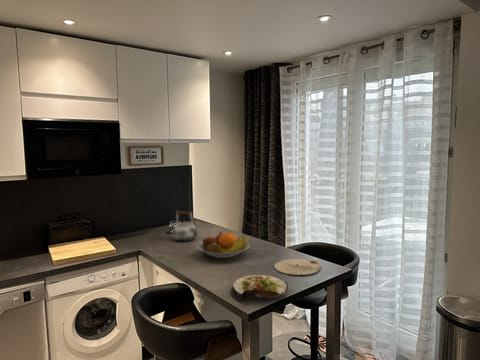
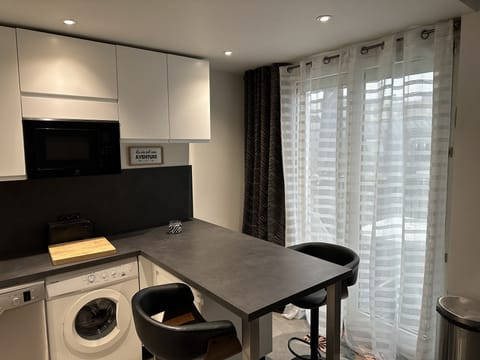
- plate (297, 265)
- kettle (187, 225)
- fruit bowl (223, 242)
- salad plate (259, 284)
